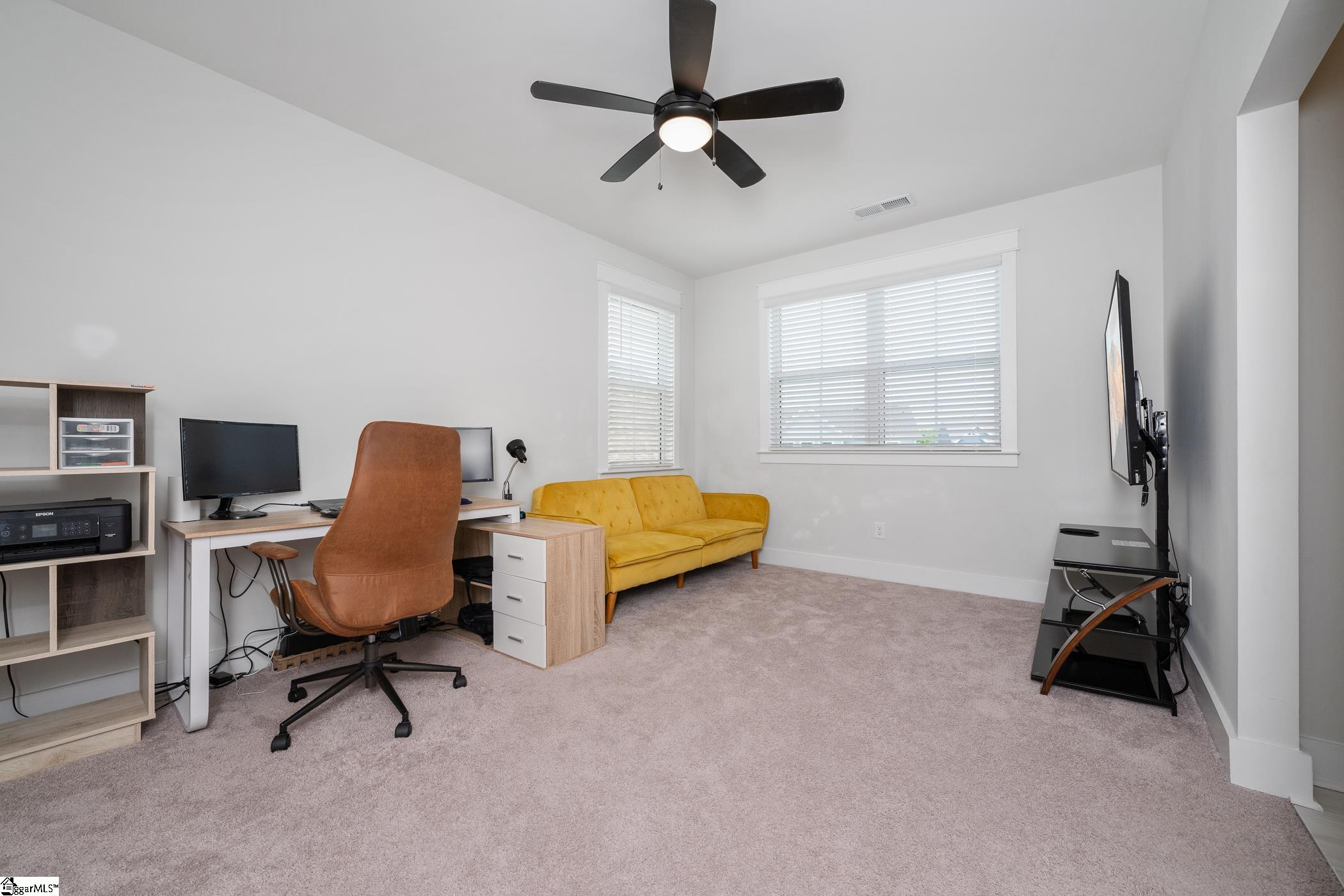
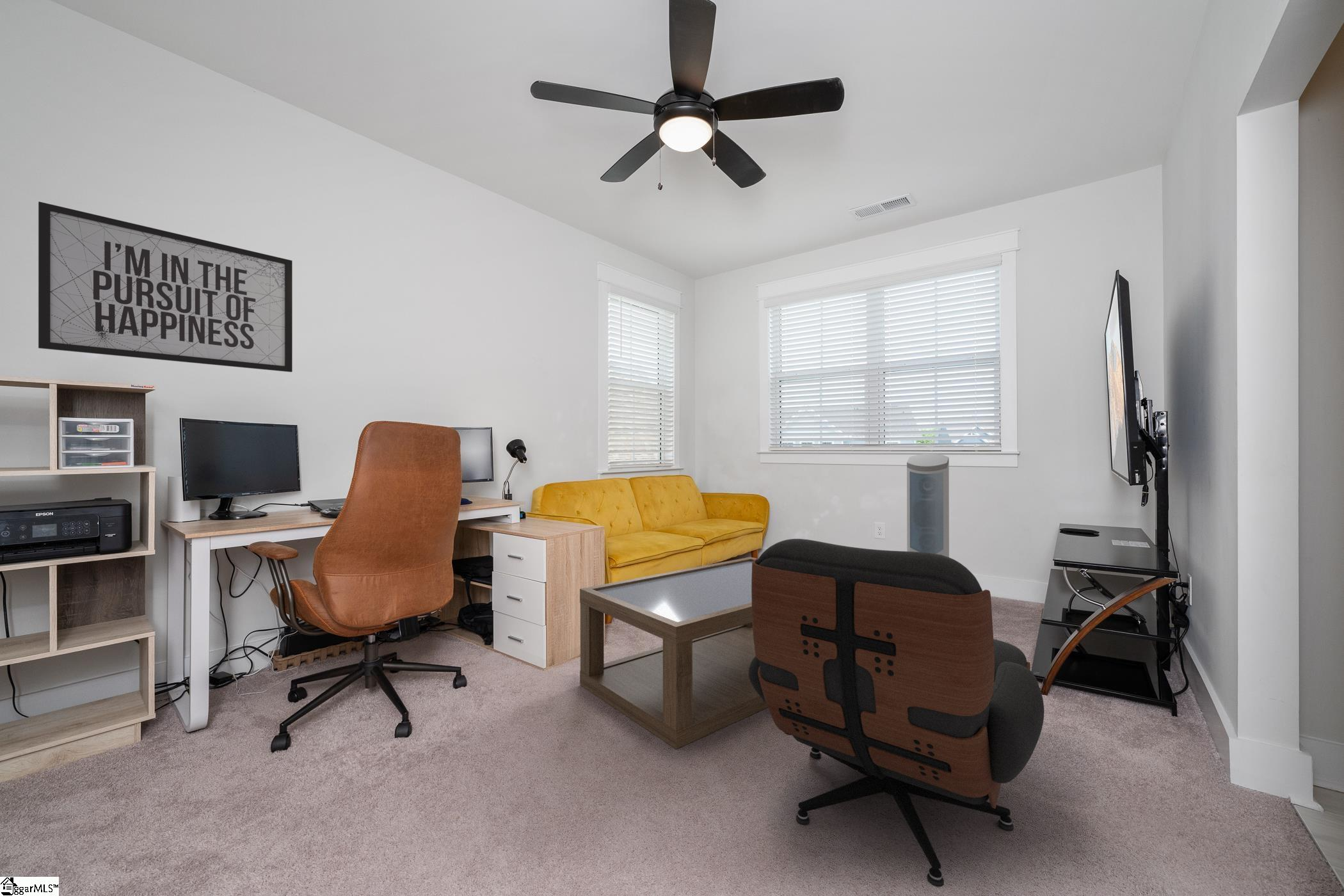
+ coffee table (722, 629)
+ lounge chair (909, 650)
+ mirror (182, 298)
+ air purifier (927, 522)
